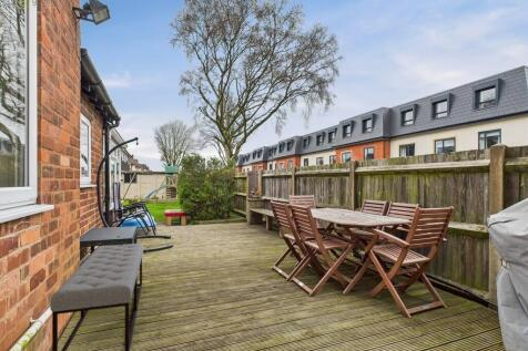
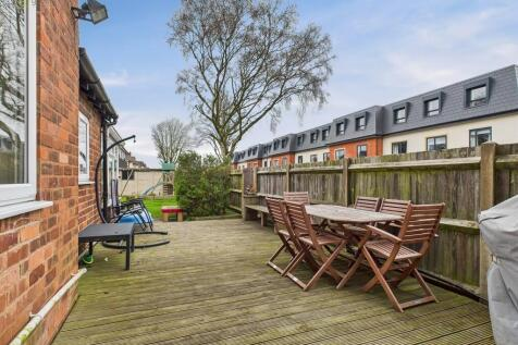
- bench (109, 288)
